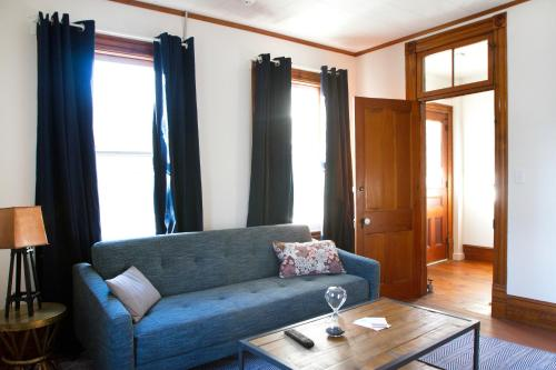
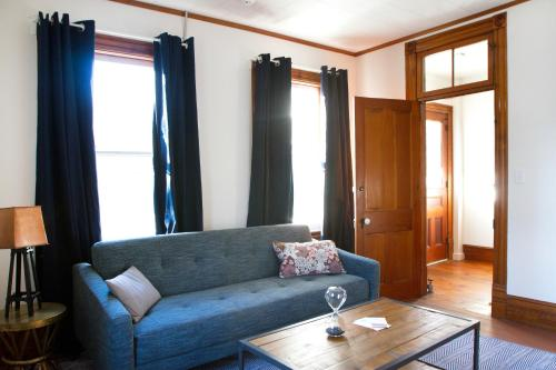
- remote control (298, 337)
